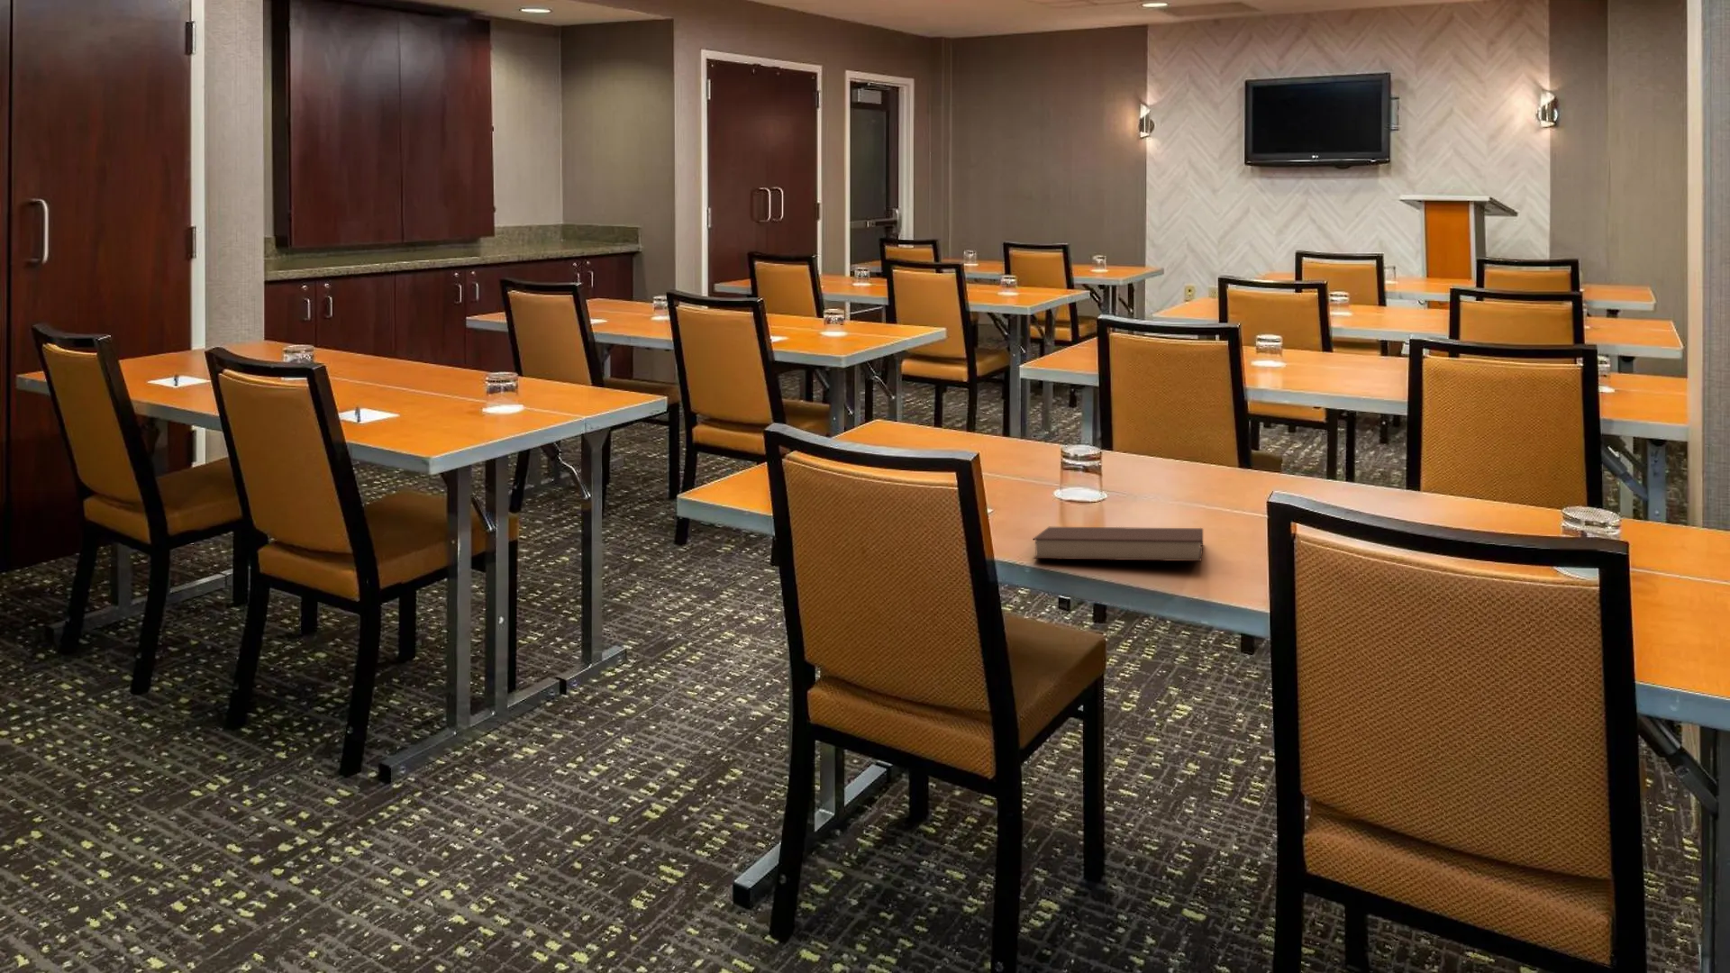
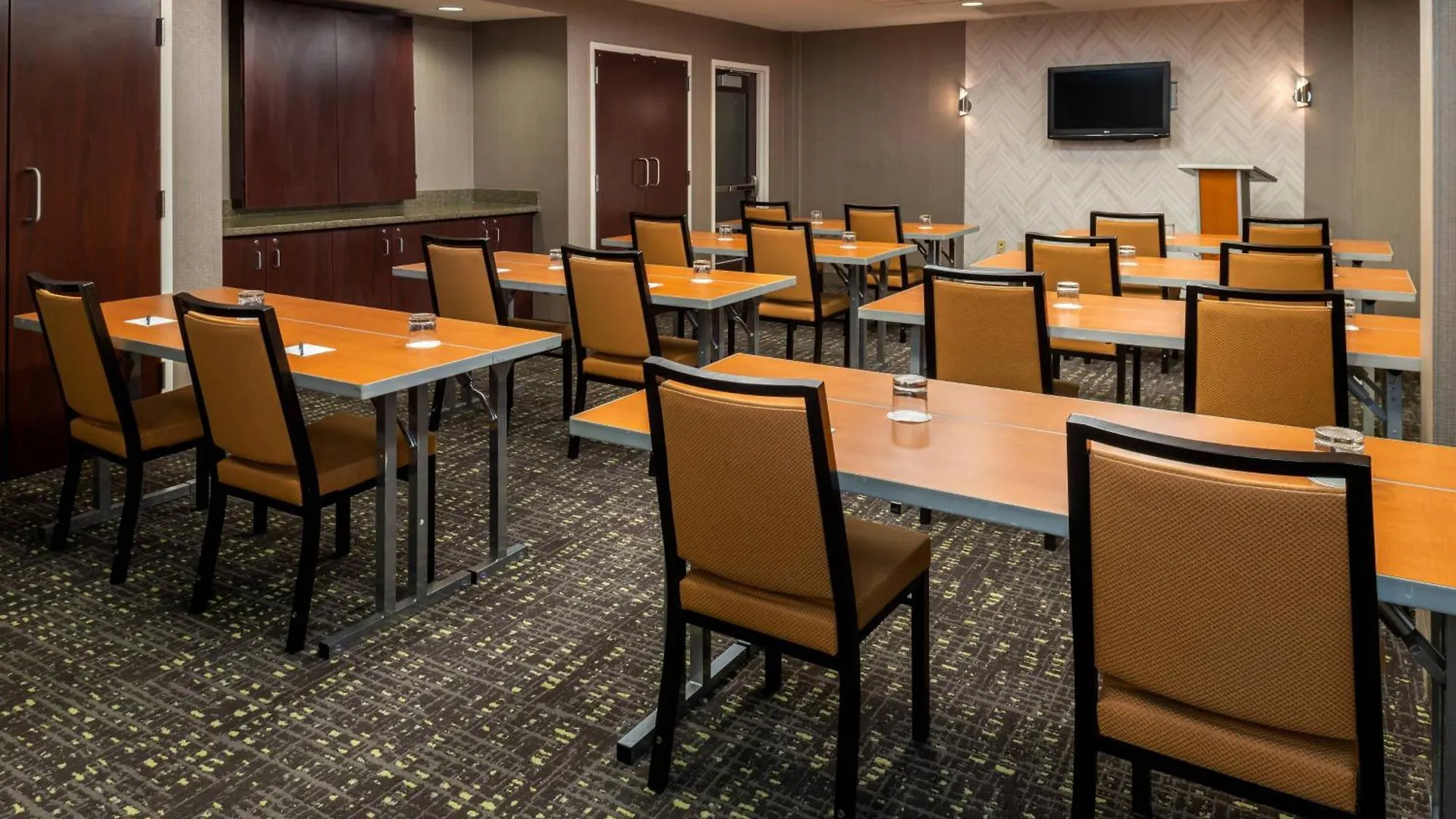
- notebook (1120, 543)
